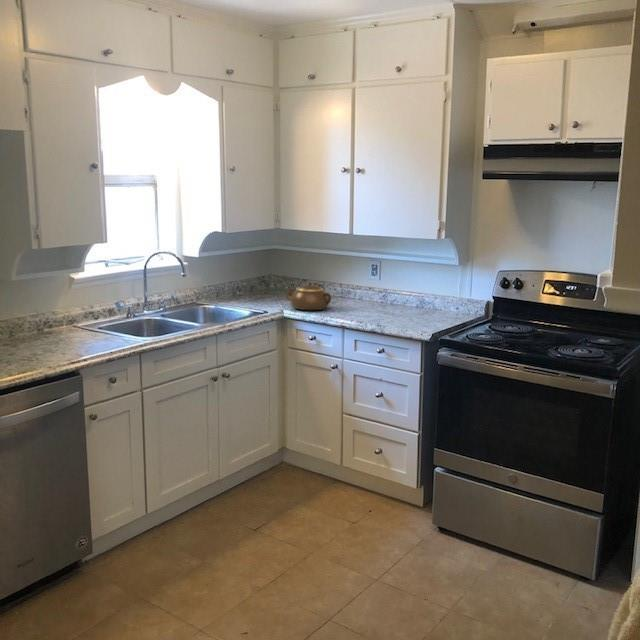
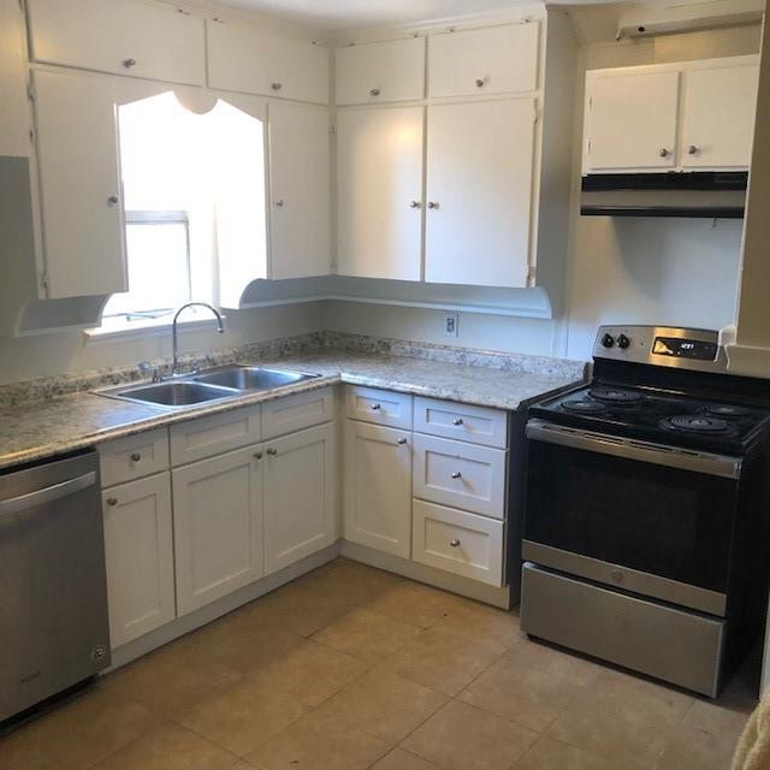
- teapot (308, 295)
